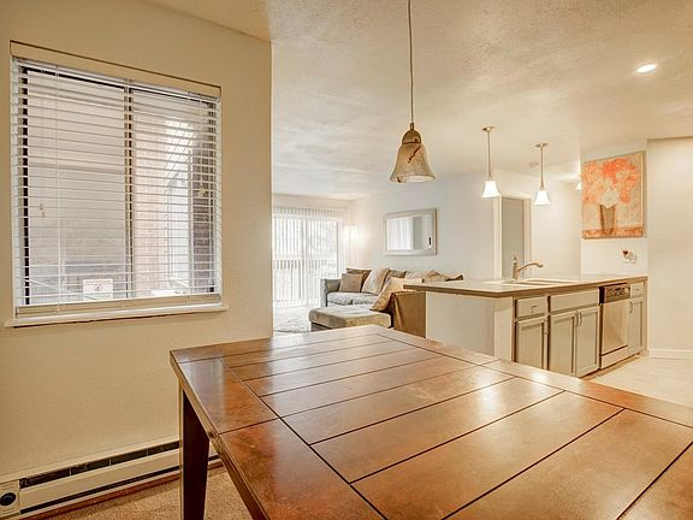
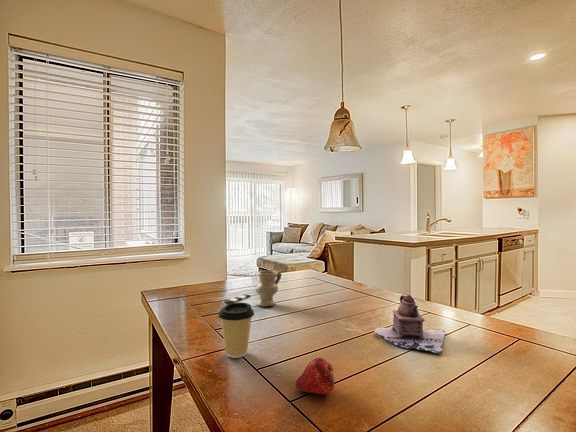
+ fruit (318, 375)
+ teapot (408, 316)
+ coffee cup (236, 330)
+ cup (256, 286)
